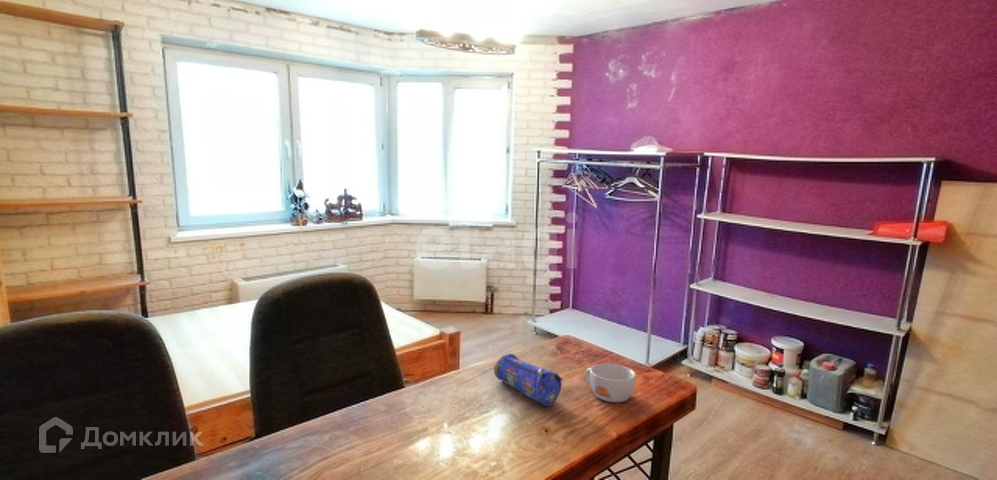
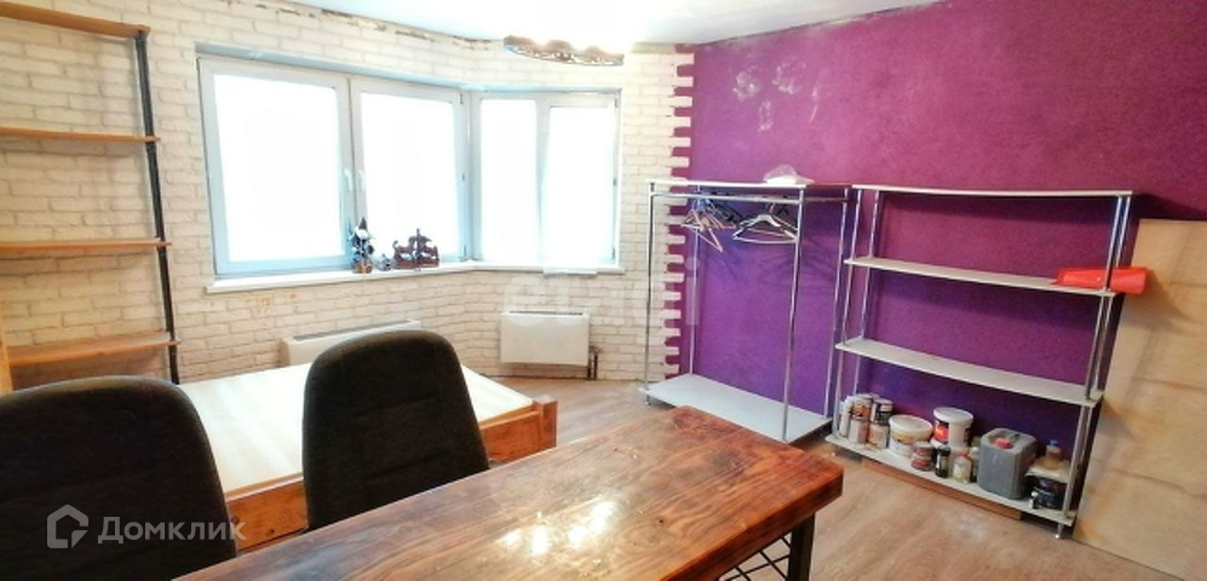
- pencil case (527, 376)
- bowl (608, 382)
